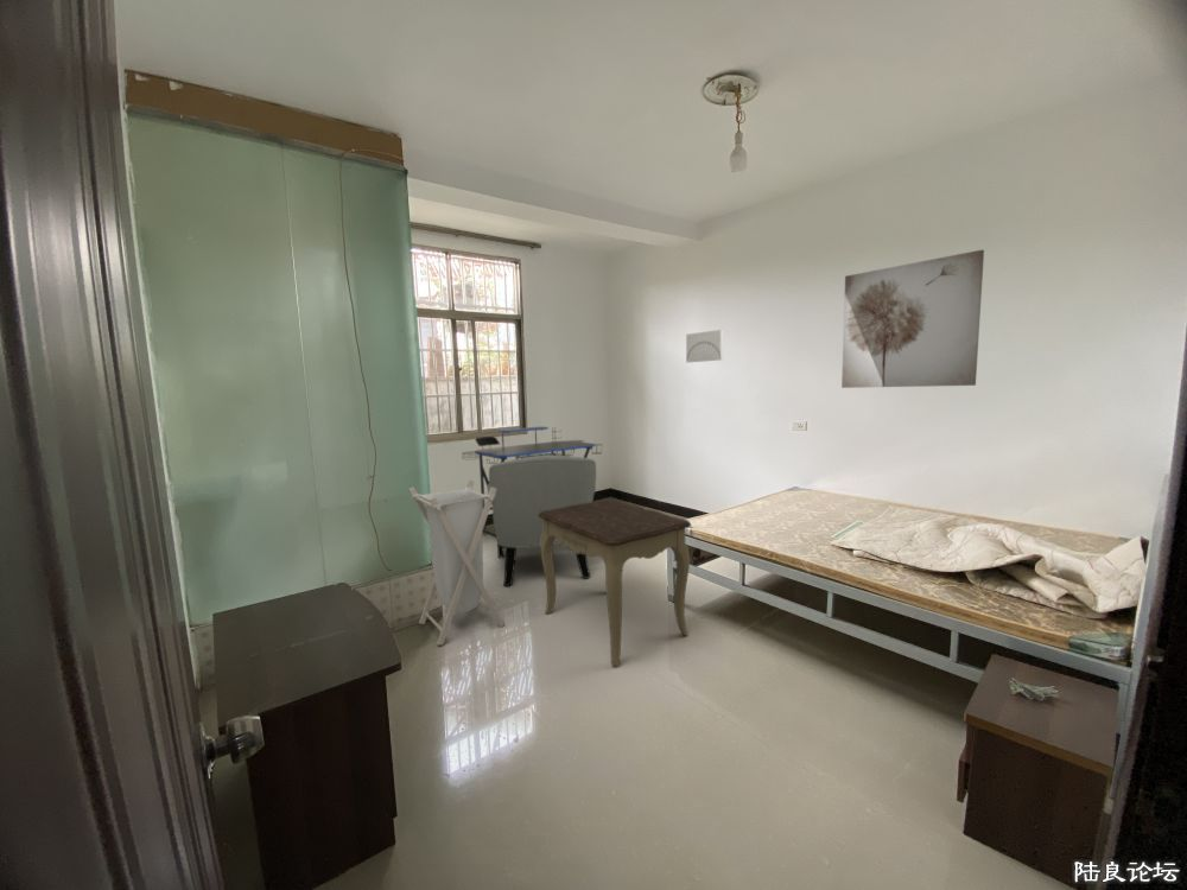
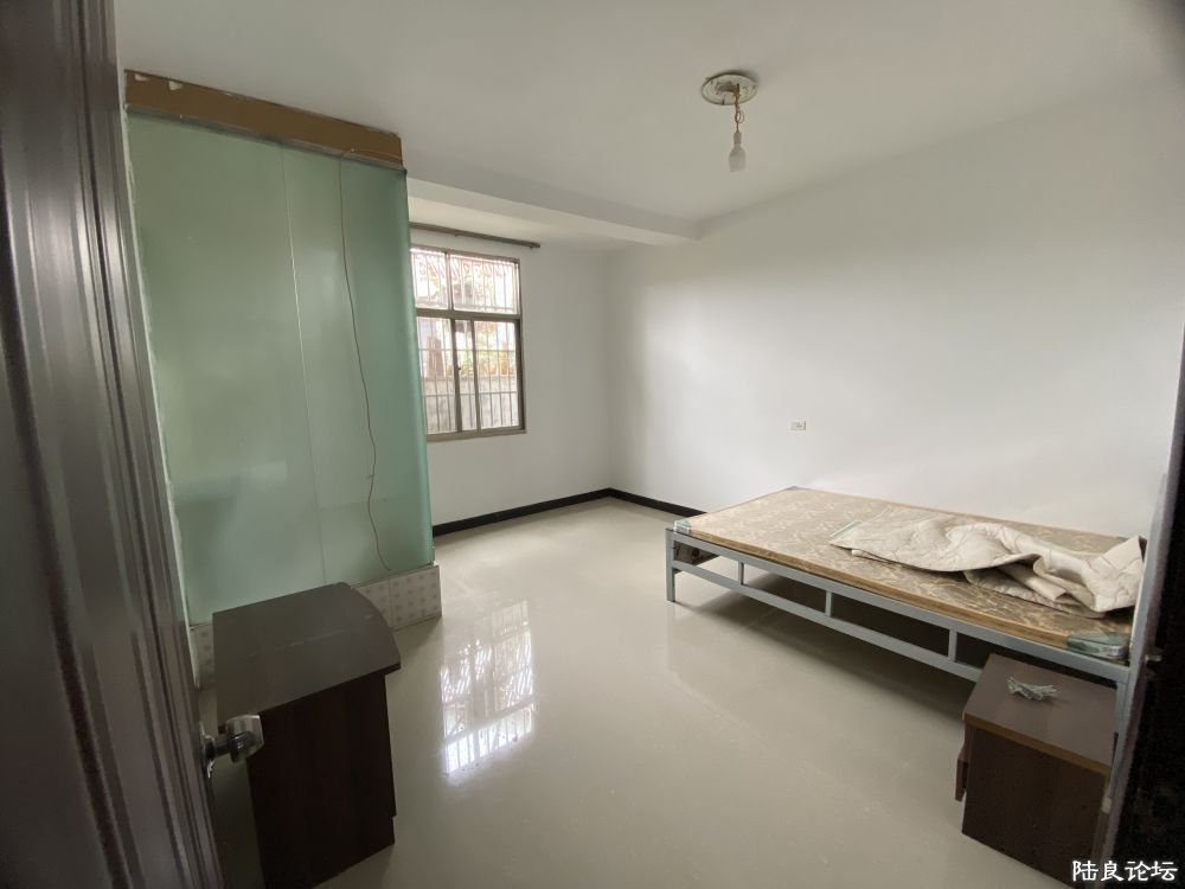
- side table (611, 570)
- desk (534, 456)
- laundry hamper (457, 557)
- chair (541, 509)
- wall art (704, 347)
- wall art (904, 326)
